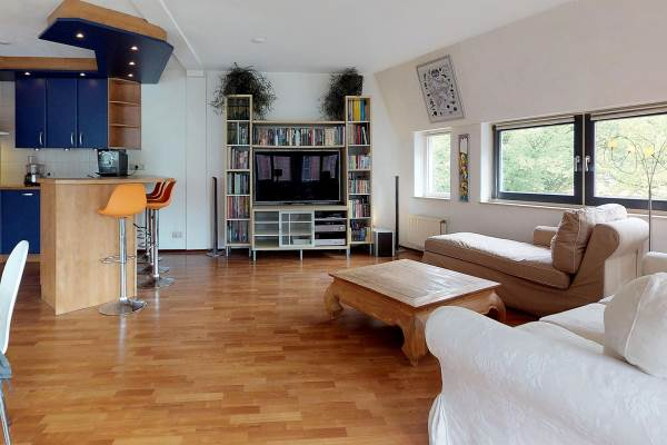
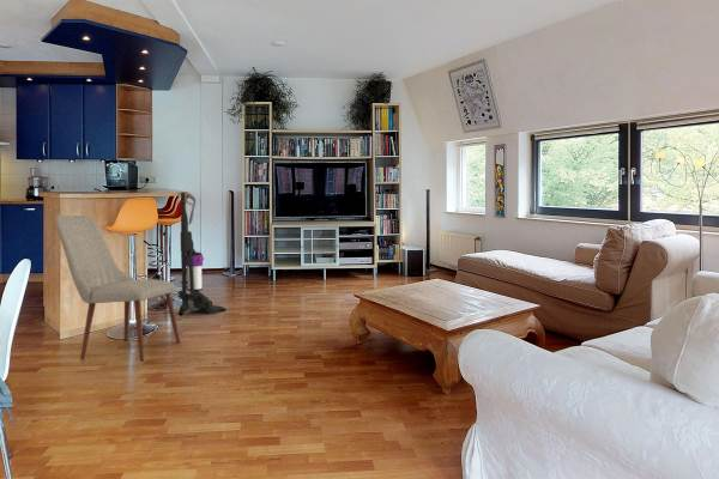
+ vacuum cleaner (197, 253)
+ chair (114, 283)
